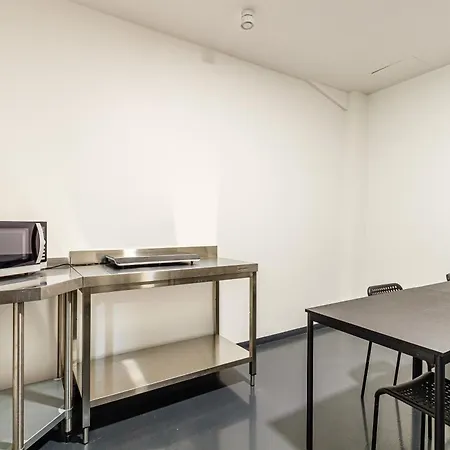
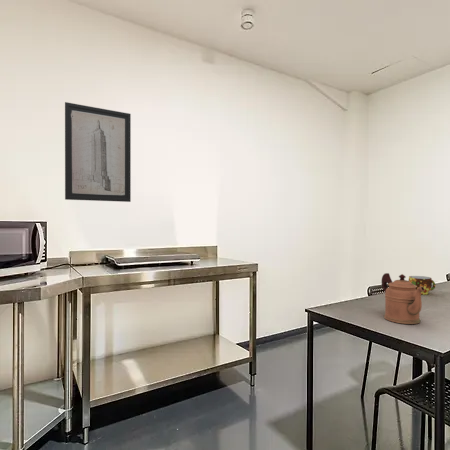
+ wall art (99, 154)
+ cup (421, 285)
+ coffeepot (401, 296)
